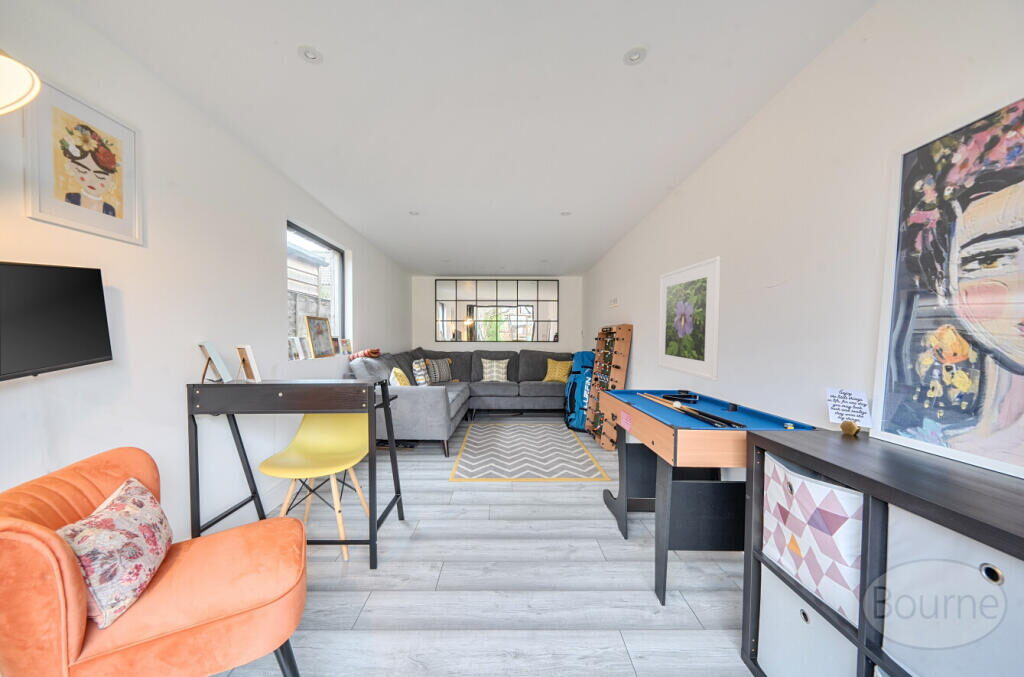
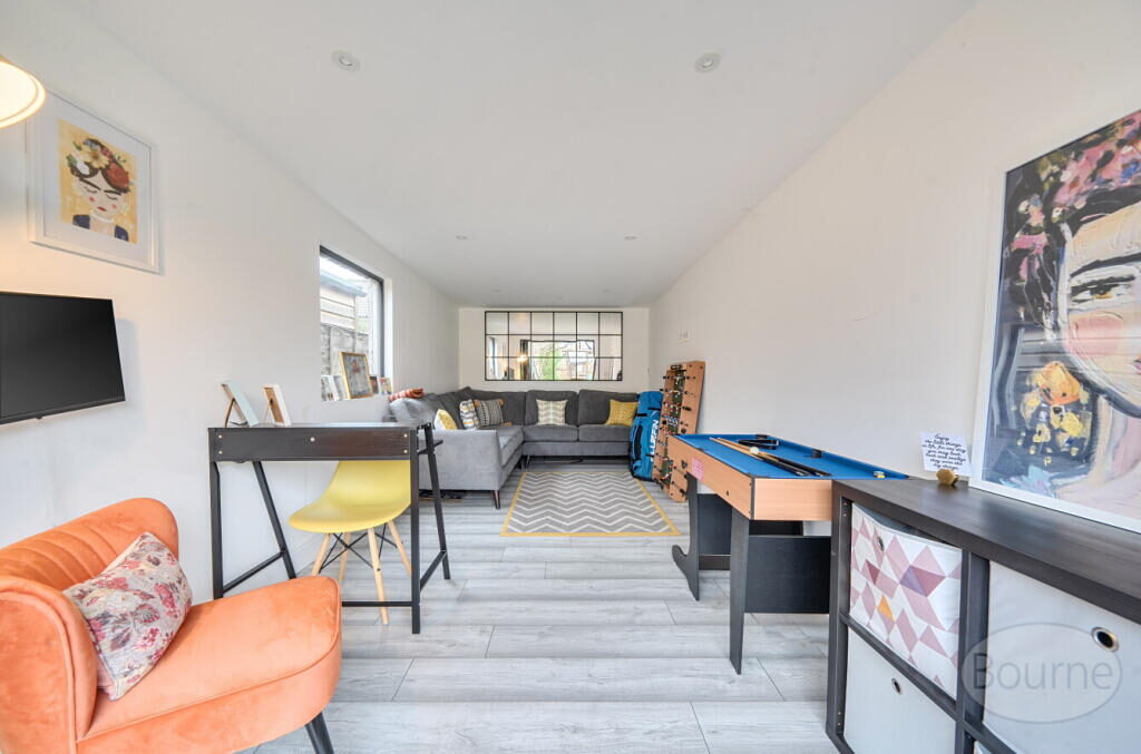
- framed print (684, 320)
